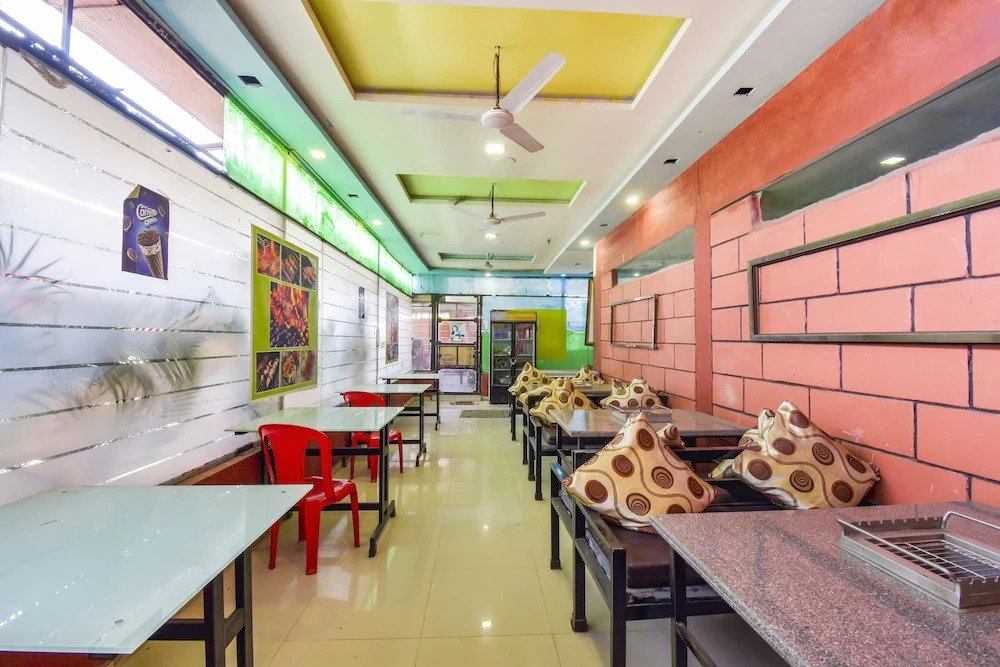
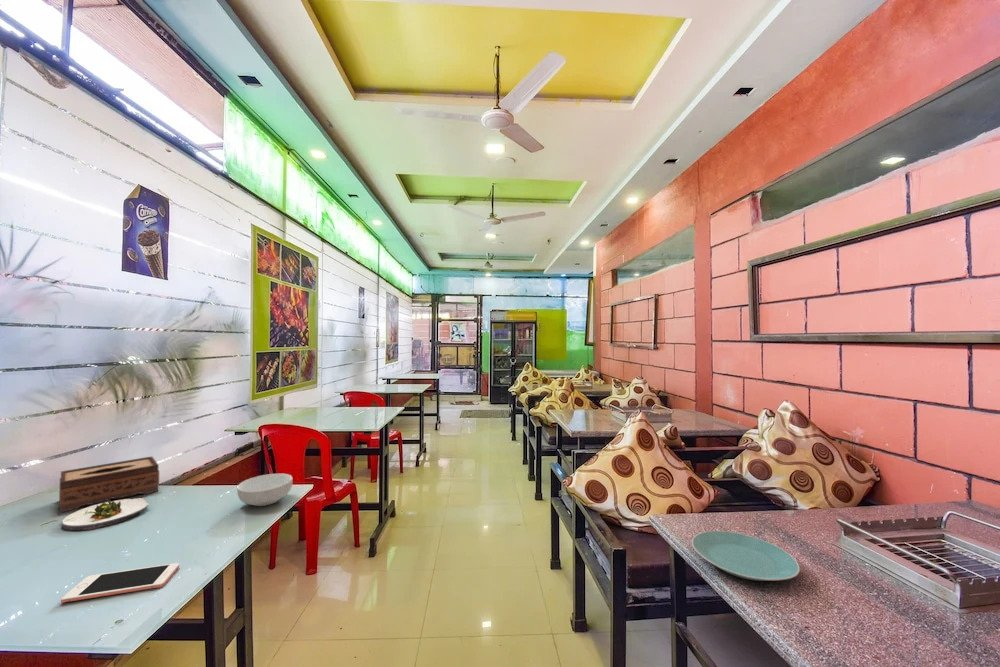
+ salad plate (106, 509)
+ cereal bowl (265, 491)
+ cell phone (124, 581)
+ plate (742, 557)
+ tissue box (110, 481)
